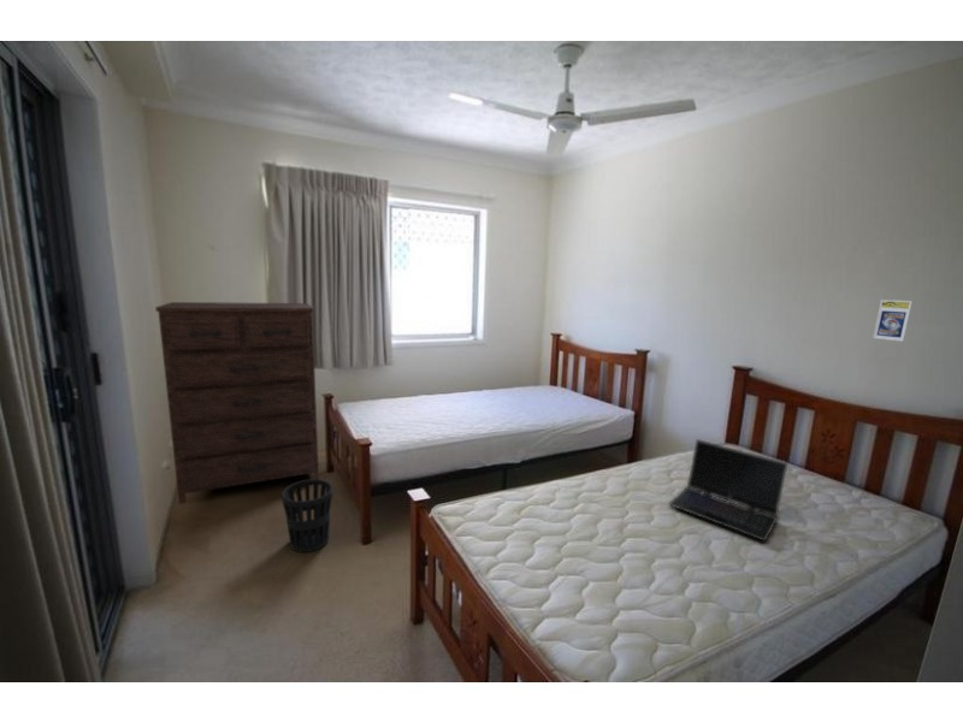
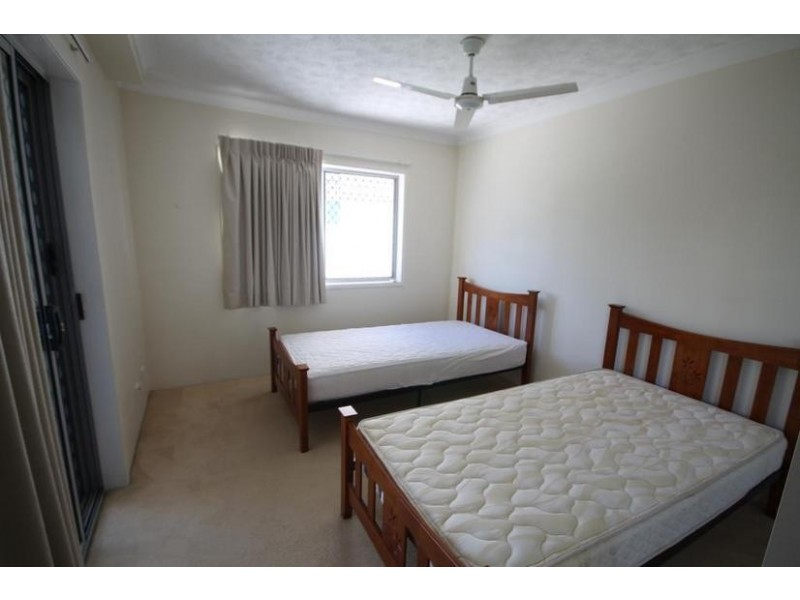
- wastebasket (308, 515)
- laptop computer (726, 485)
- trading card display case (892, 320)
- dresser (248, 396)
